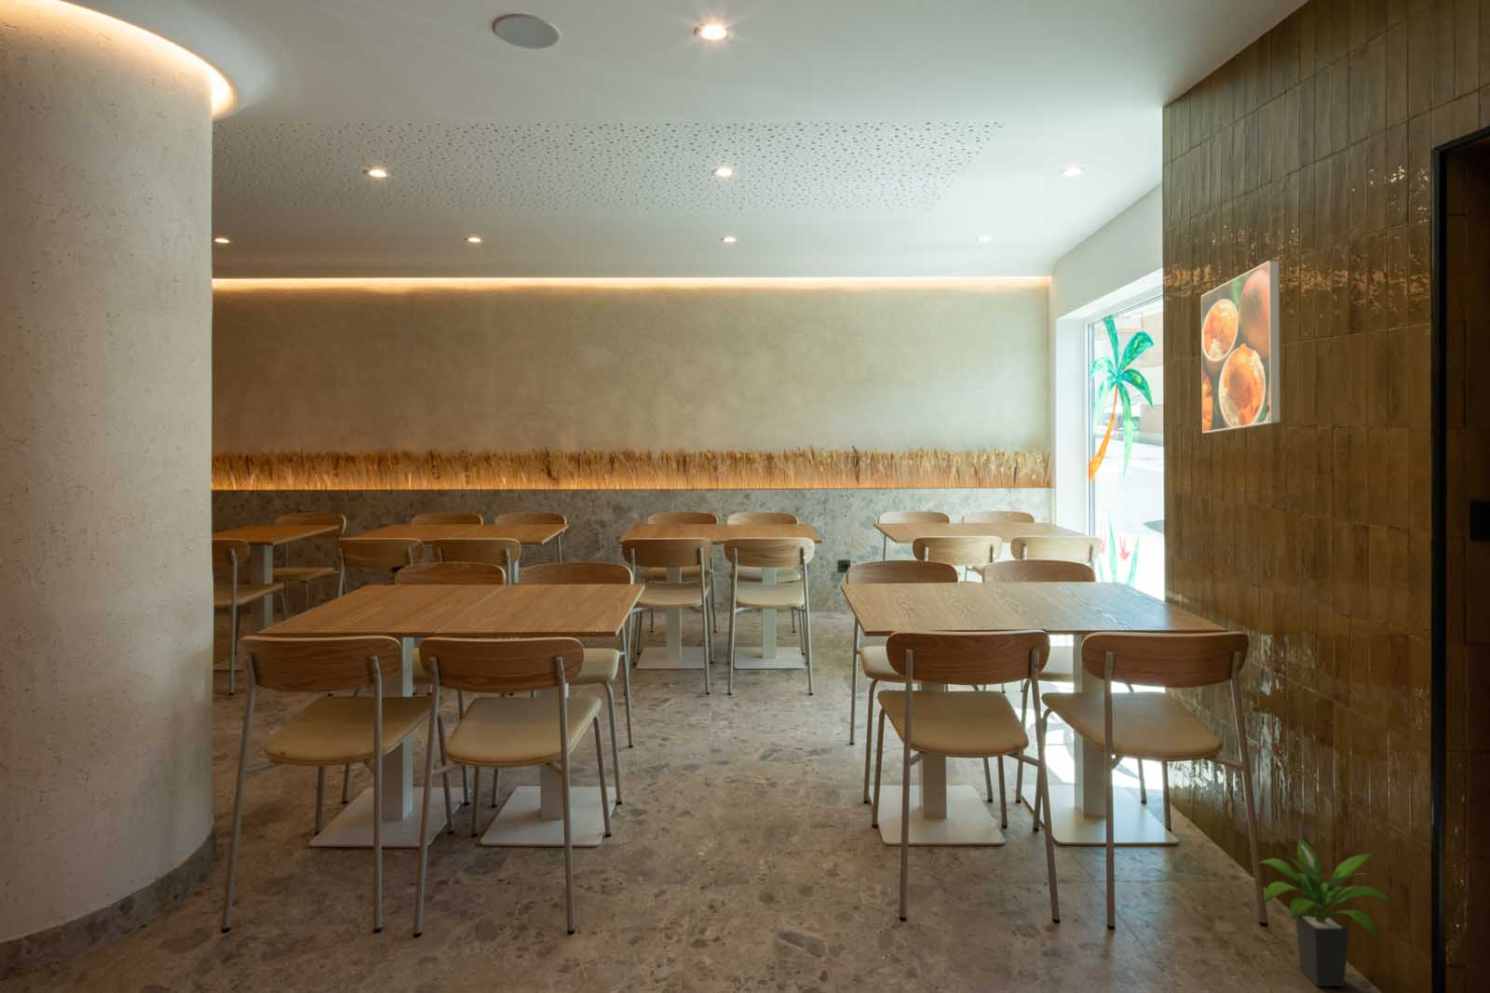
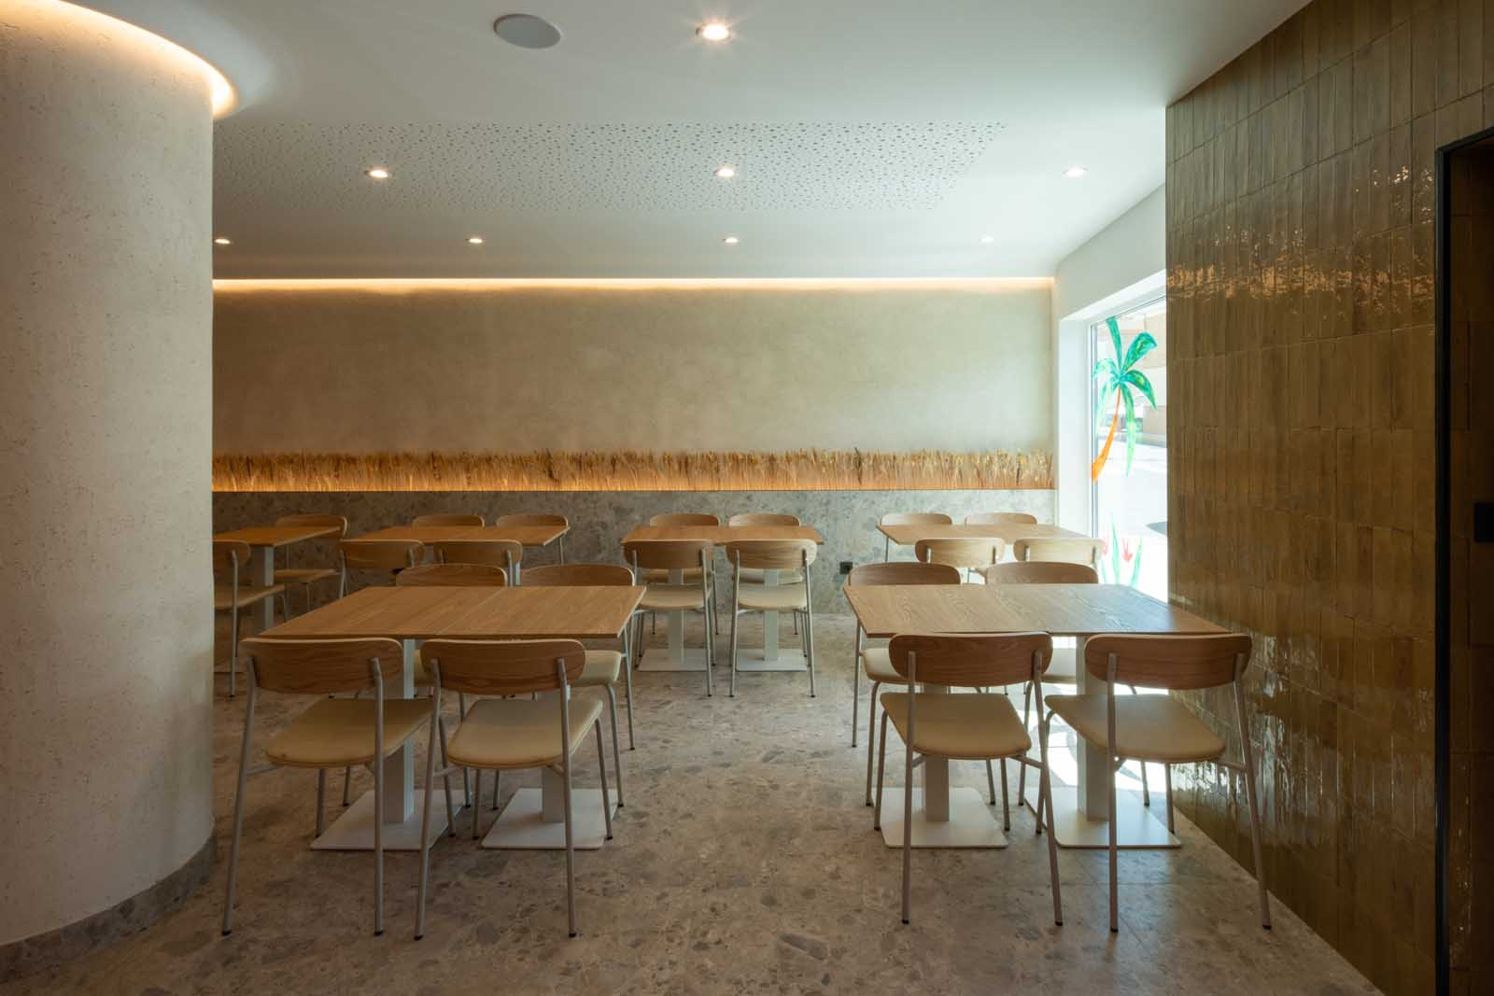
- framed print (1237, 354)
- potted plant (1320, 912)
